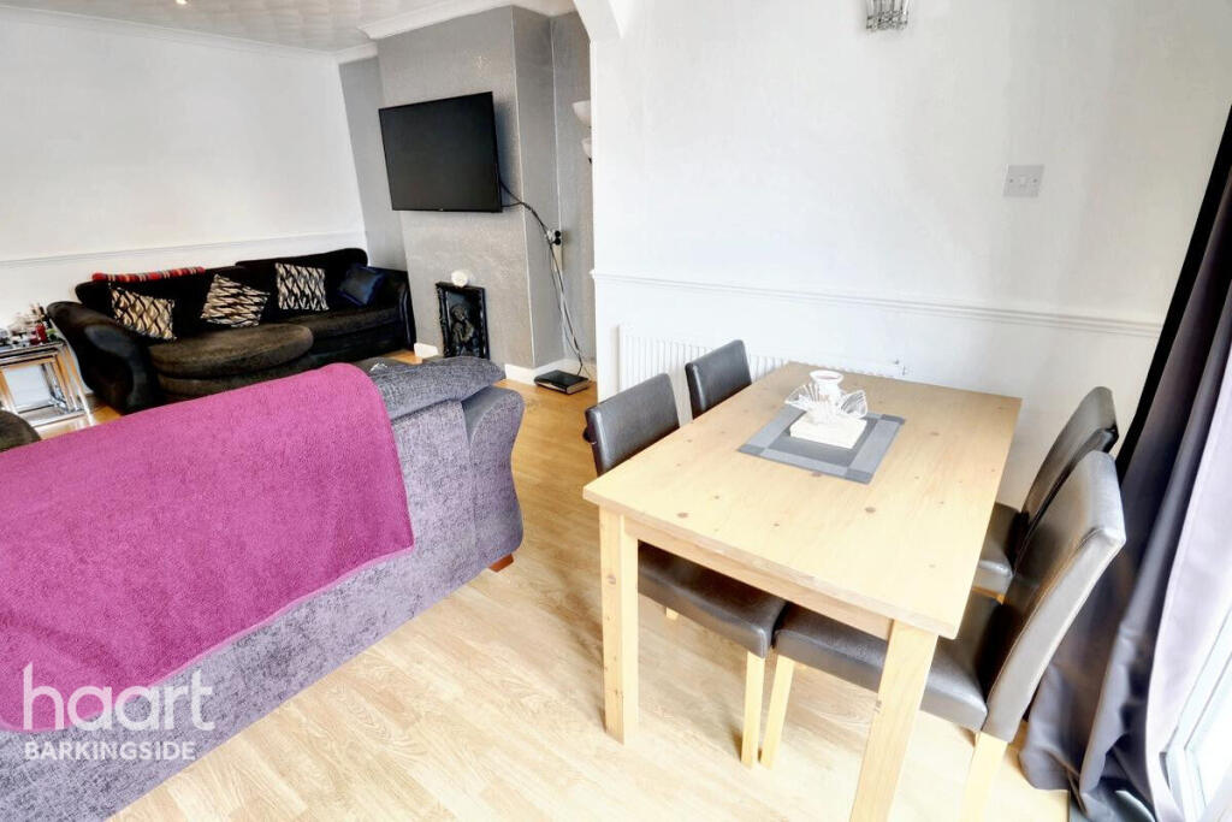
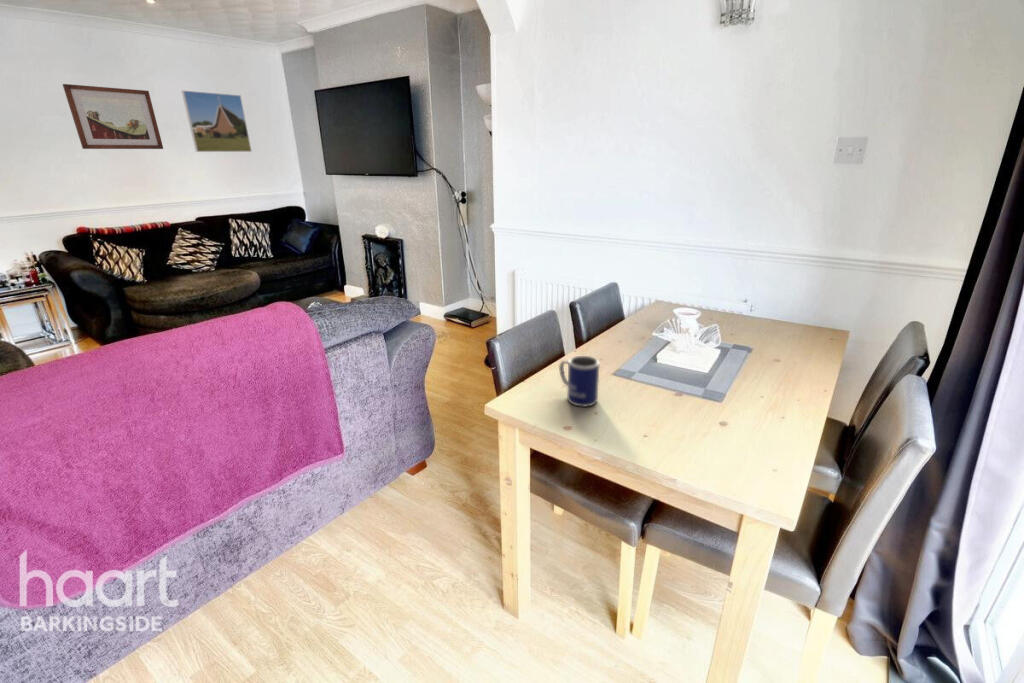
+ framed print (218, 123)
+ mug (577, 378)
+ wall art (116, 118)
